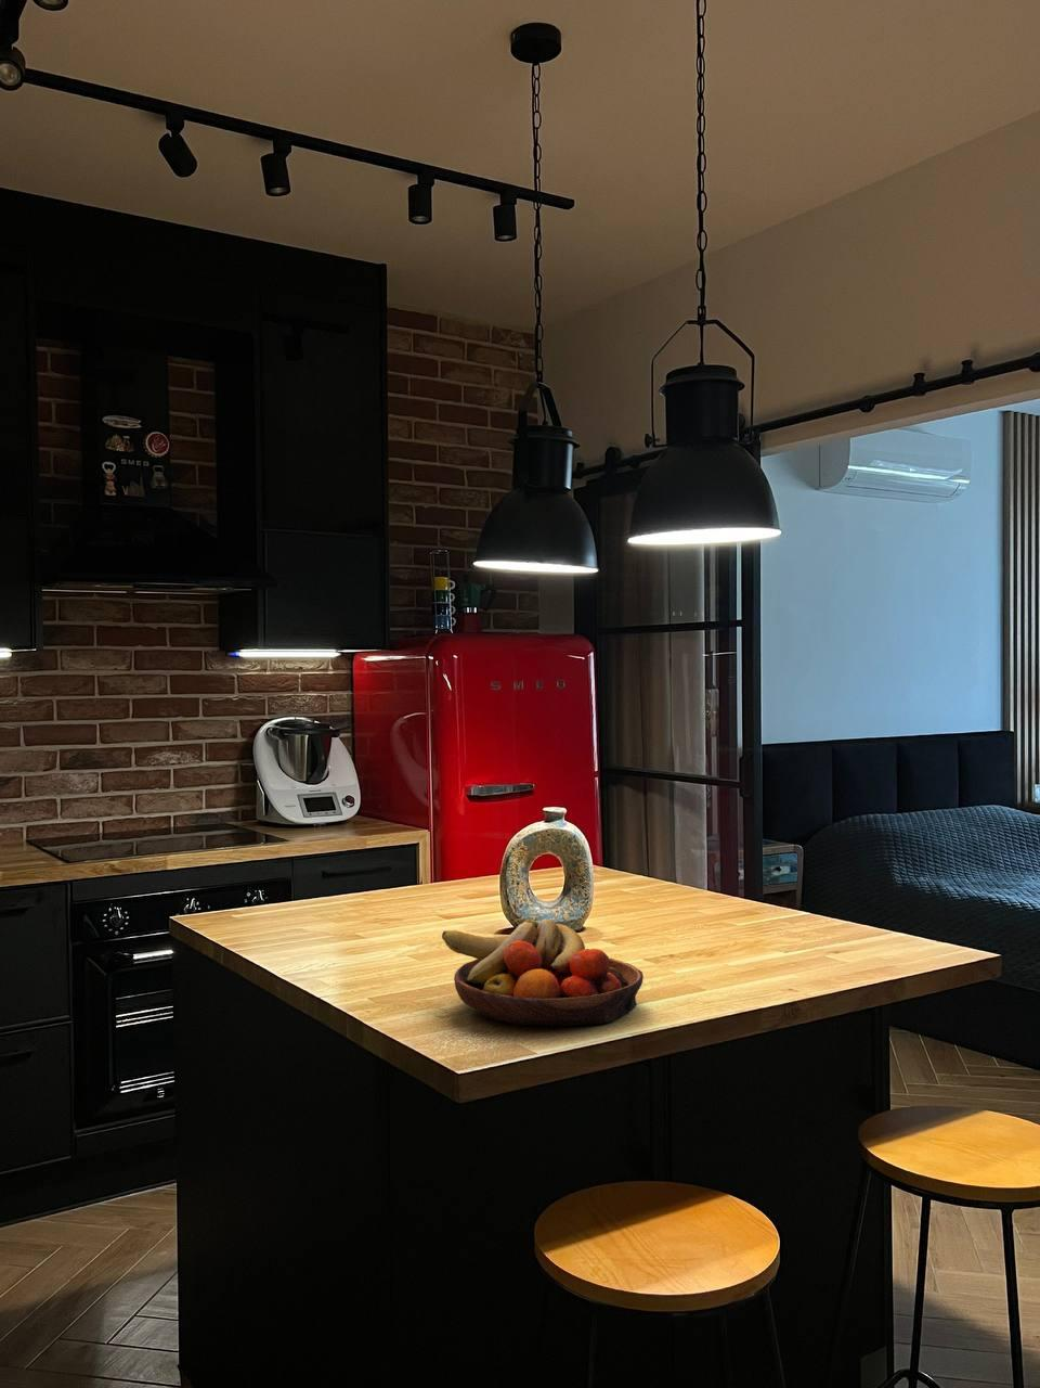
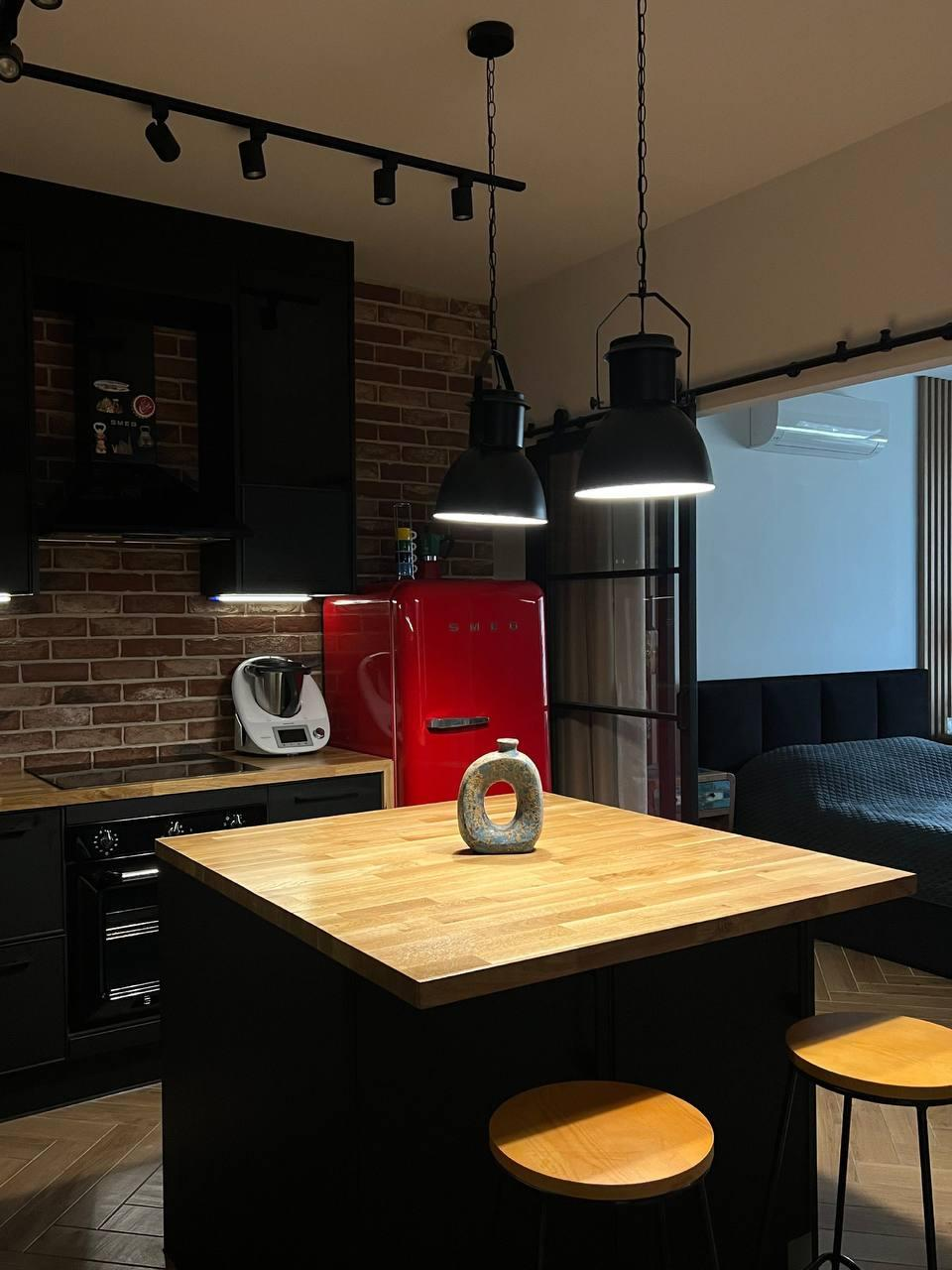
- fruit bowl (546, 965)
